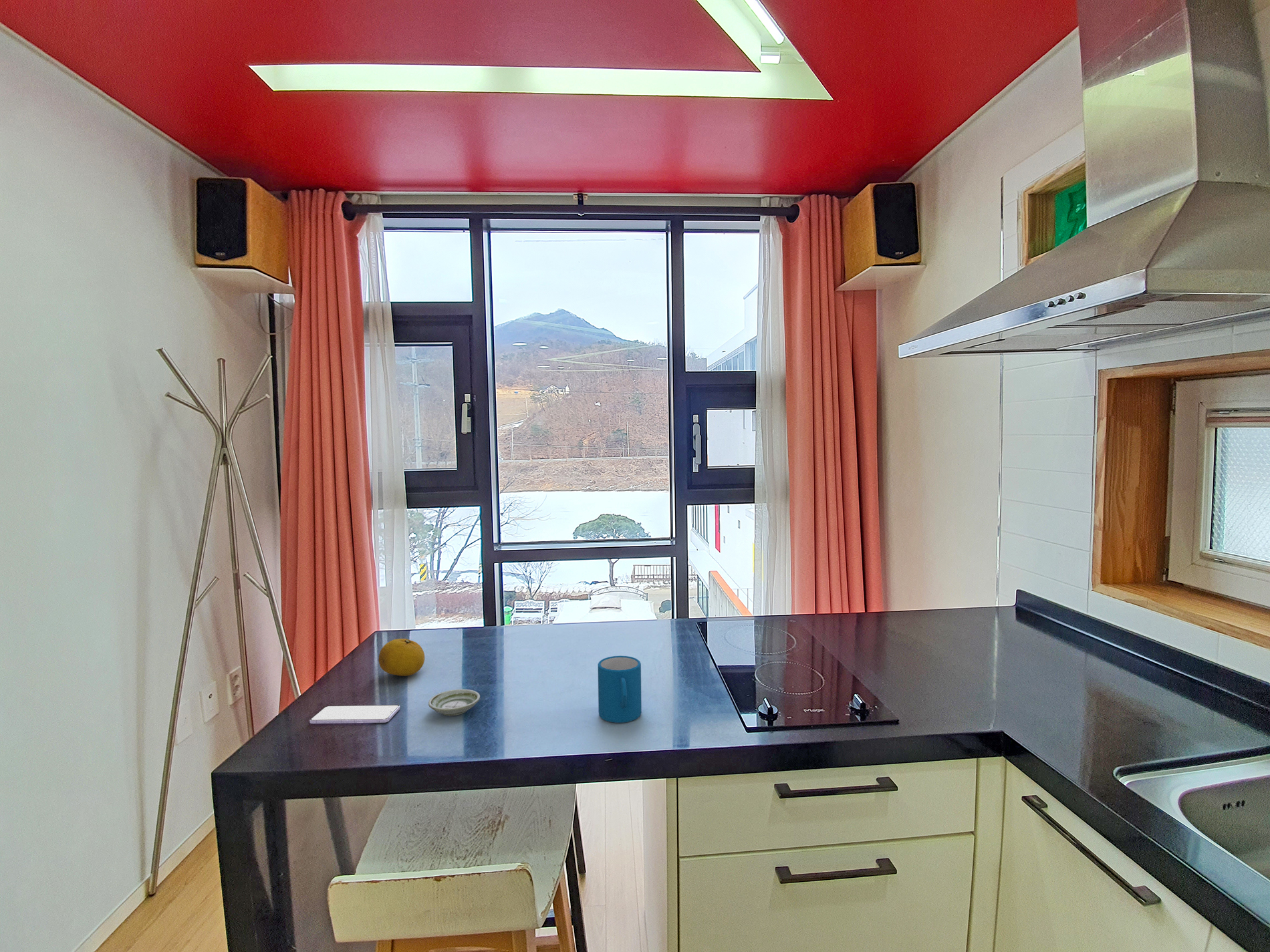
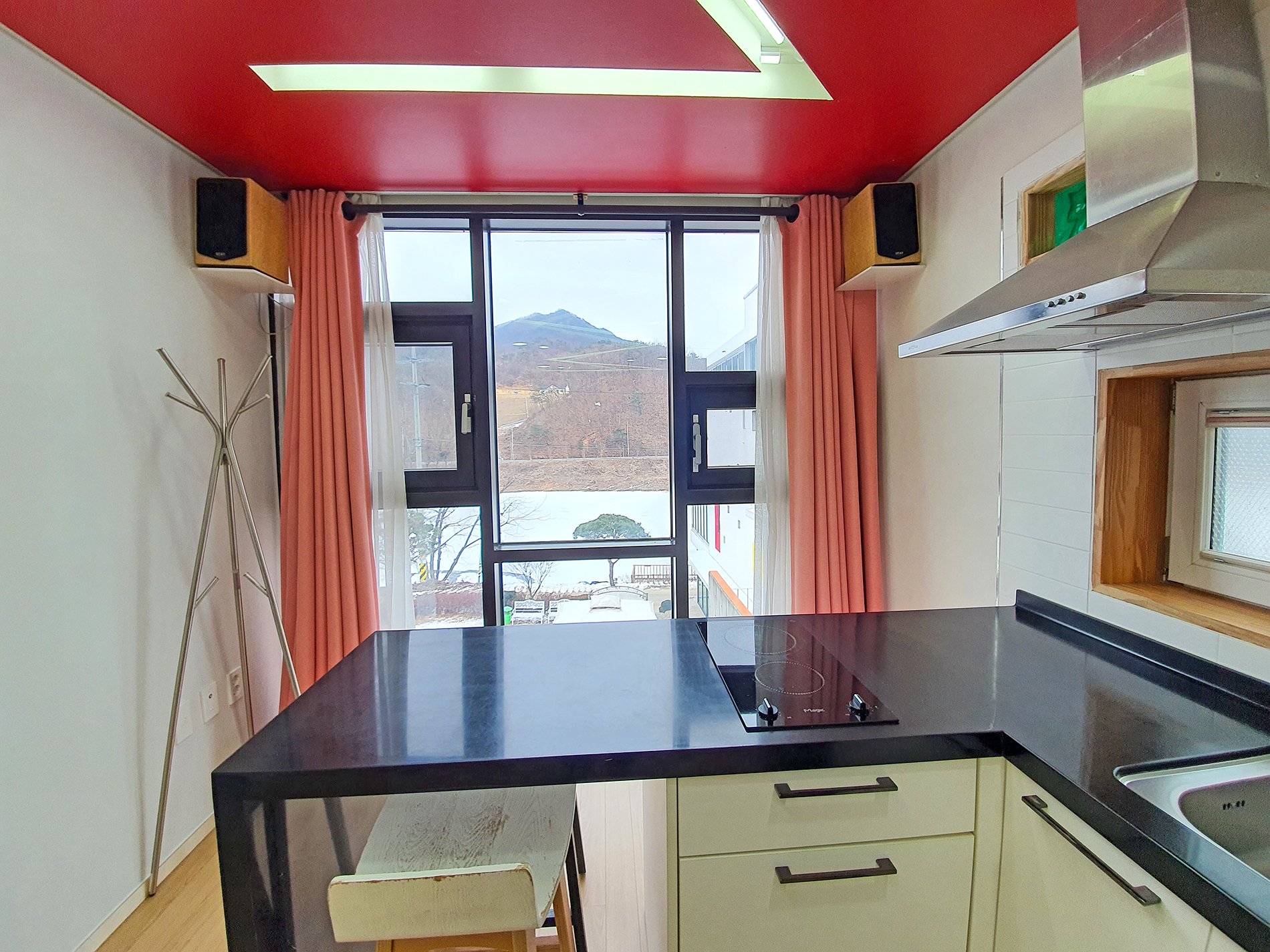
- smartphone (356, 713)
- saucer (455, 704)
- fruit (402, 657)
- mug (620, 692)
